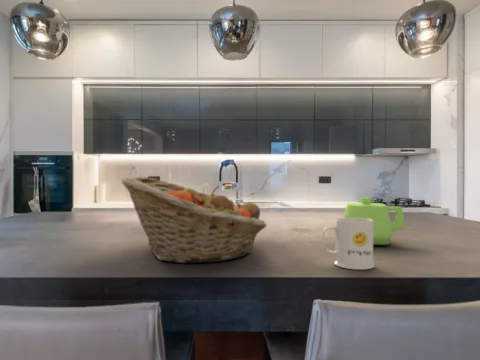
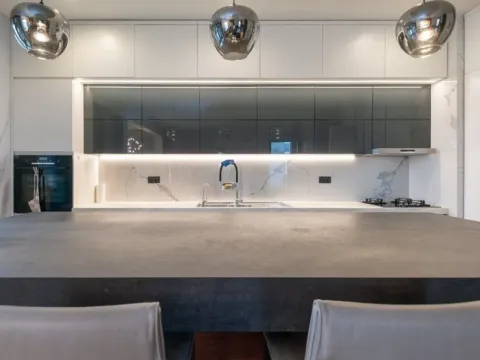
- teapot (371, 218)
- fruit basket (195, 212)
- mug (348, 242)
